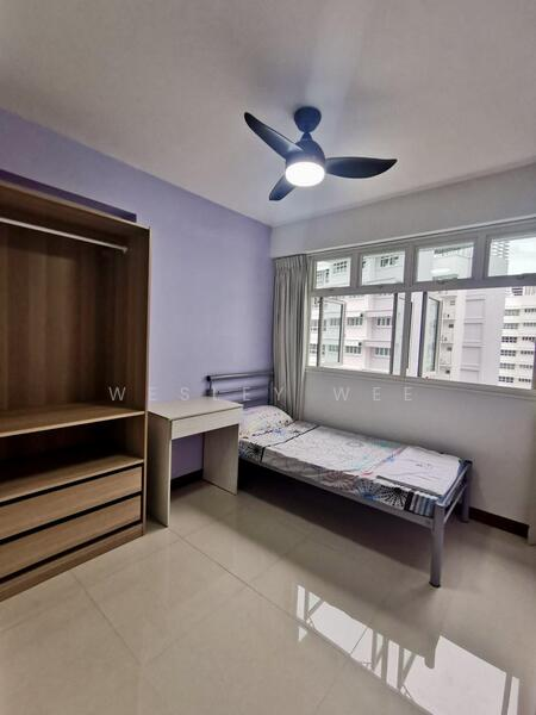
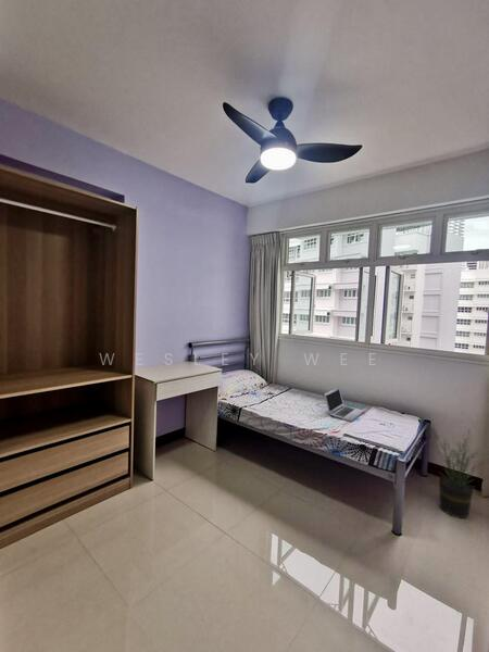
+ potted plant (453, 471)
+ laptop (342, 402)
